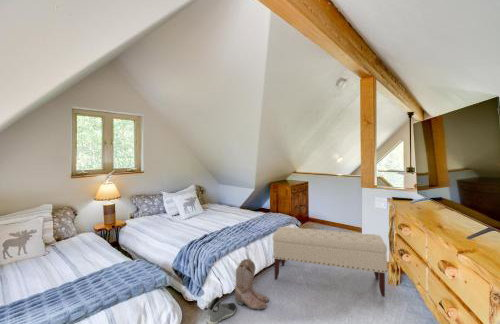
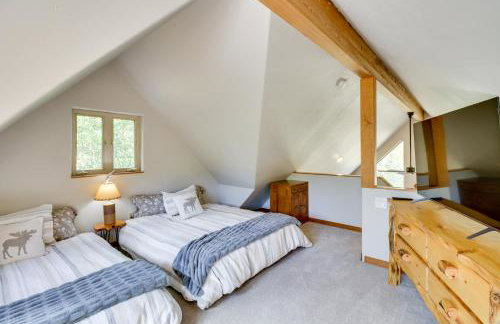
- boots (252, 281)
- sneaker (222, 306)
- bench (326, 256)
